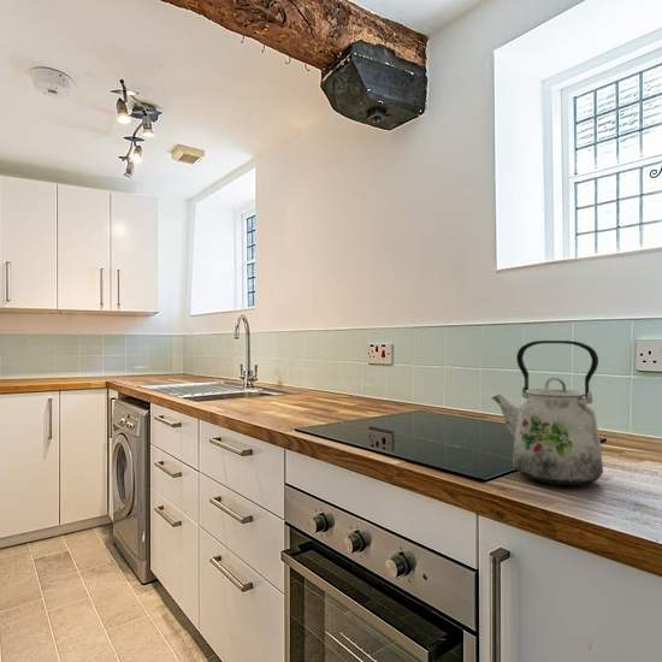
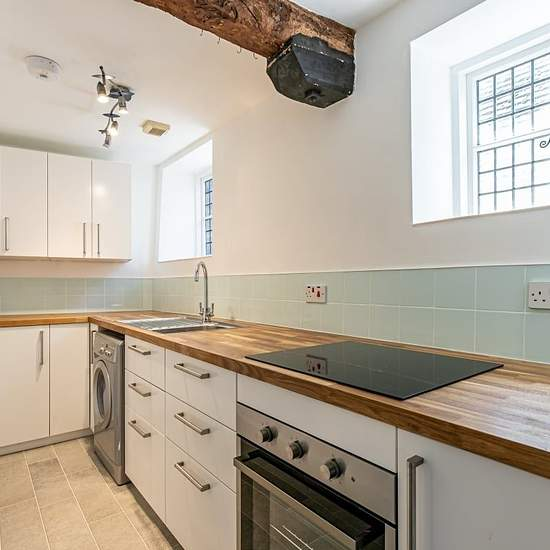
- kettle (540, 407)
